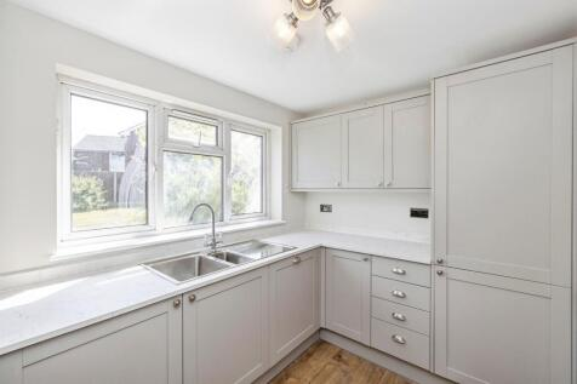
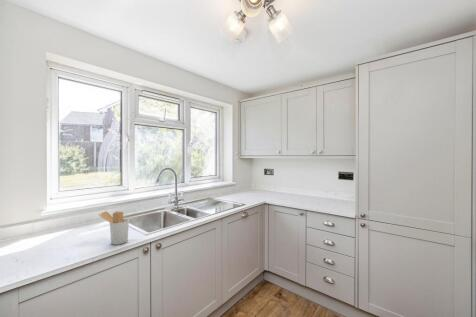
+ utensil holder (114, 226)
